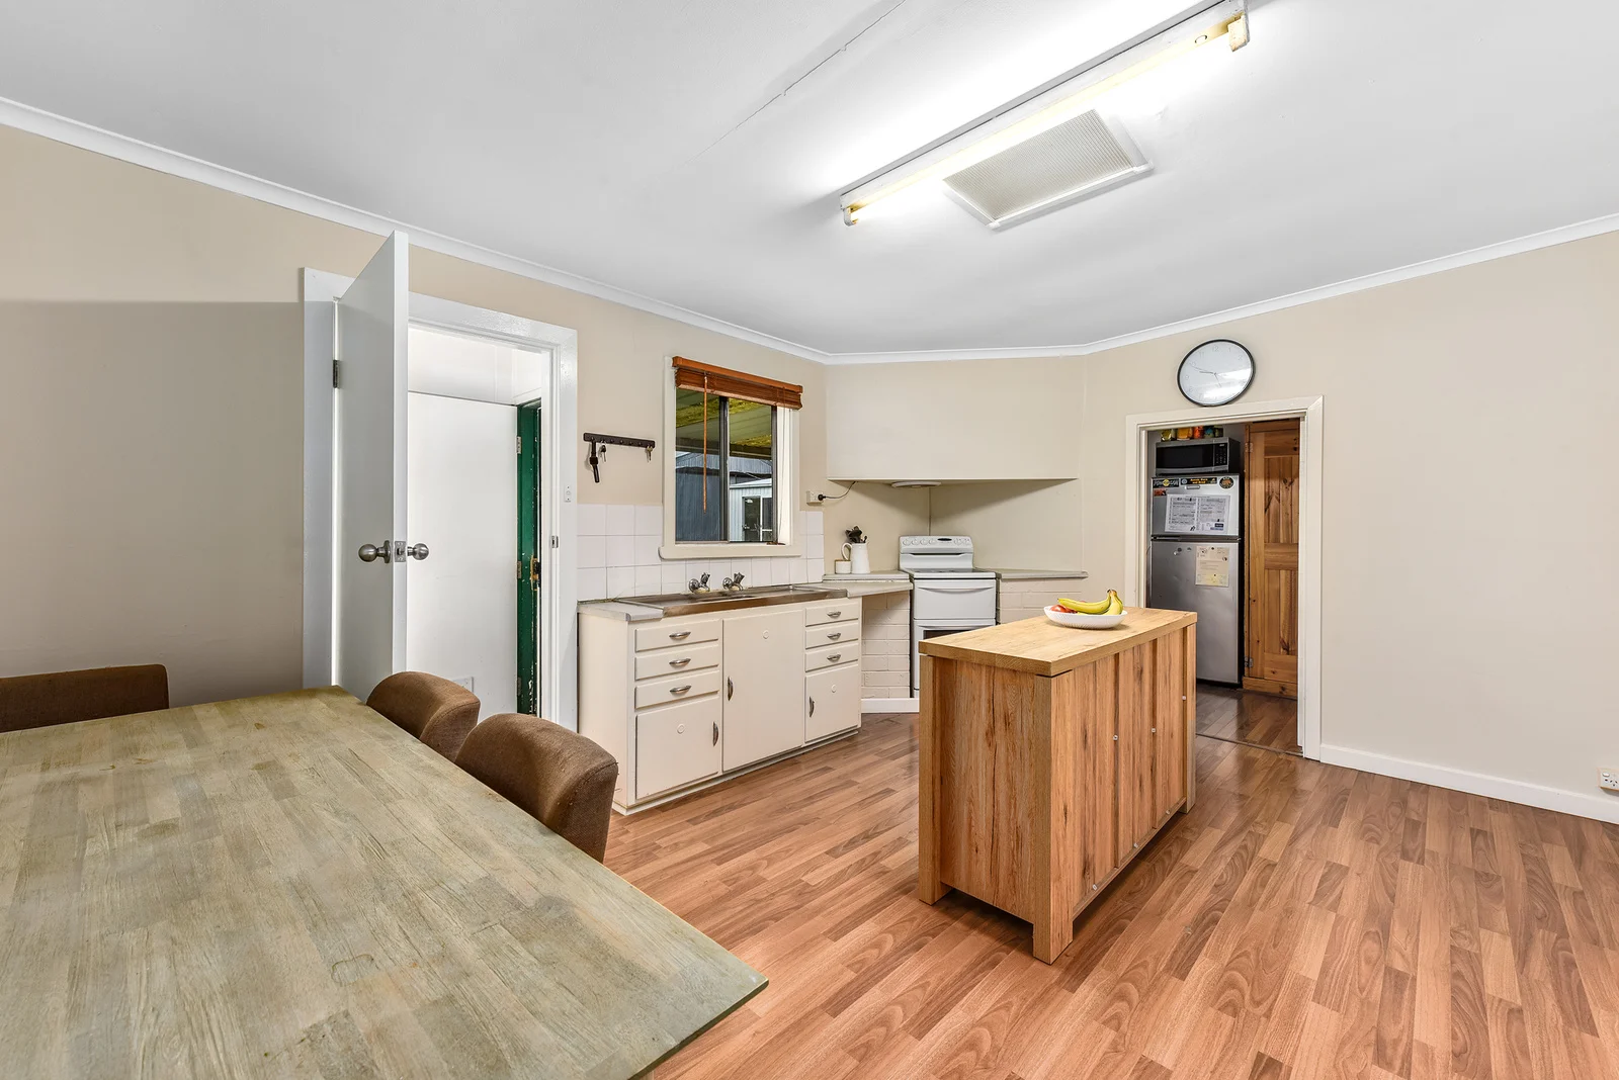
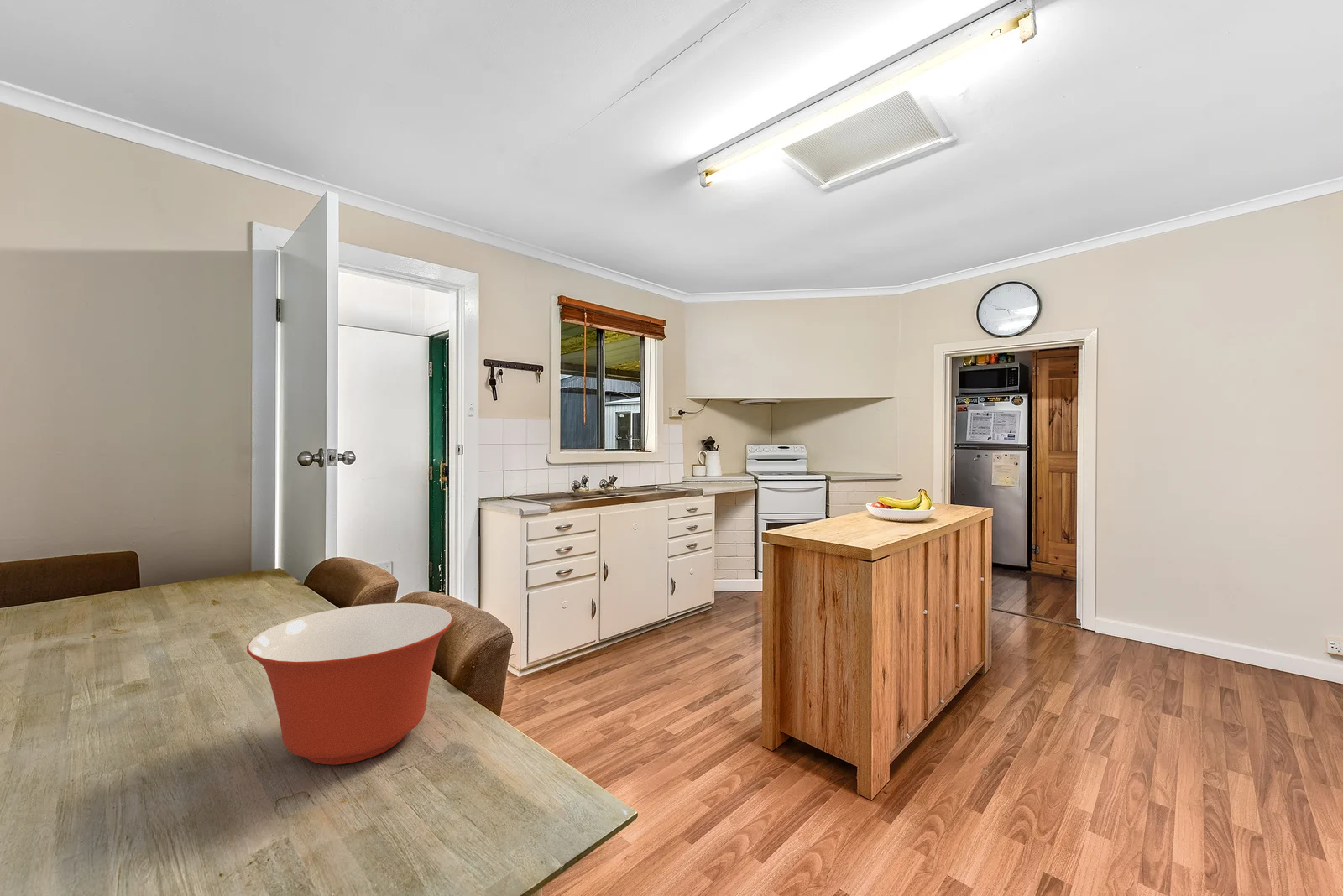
+ mixing bowl (358, 683)
